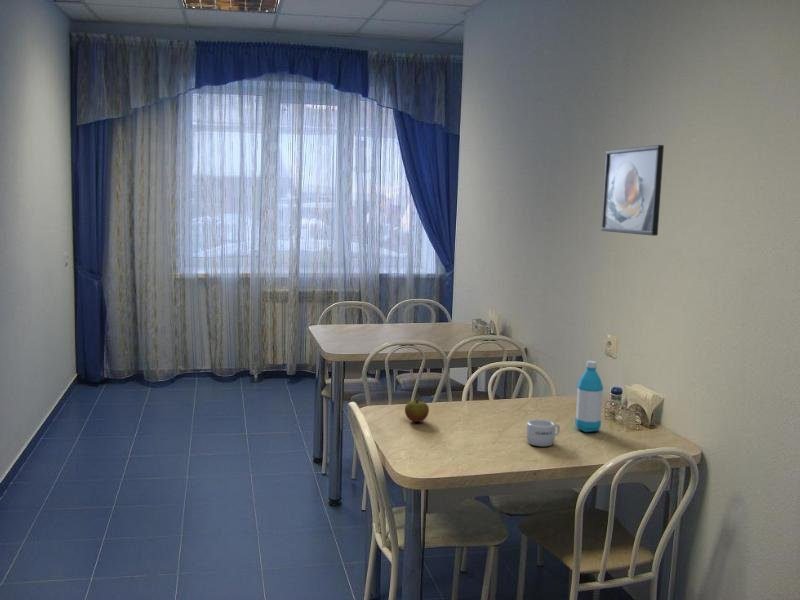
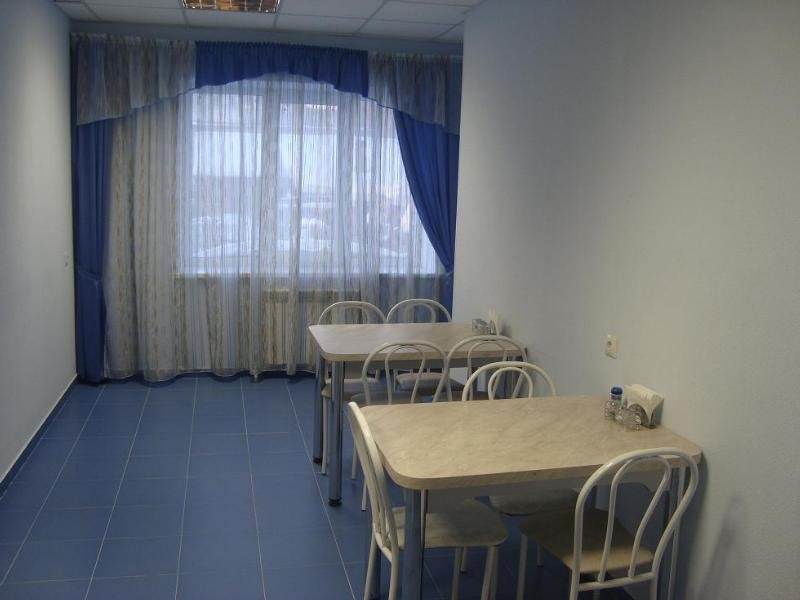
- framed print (630, 190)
- water bottle (589, 395)
- mug (544, 432)
- apple (416, 410)
